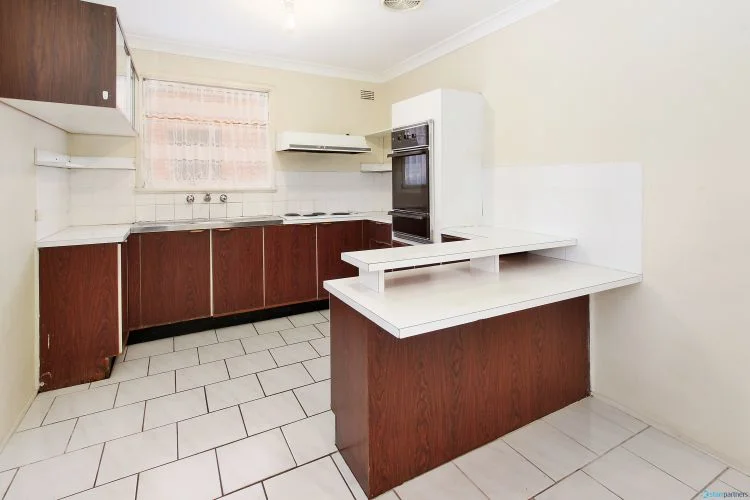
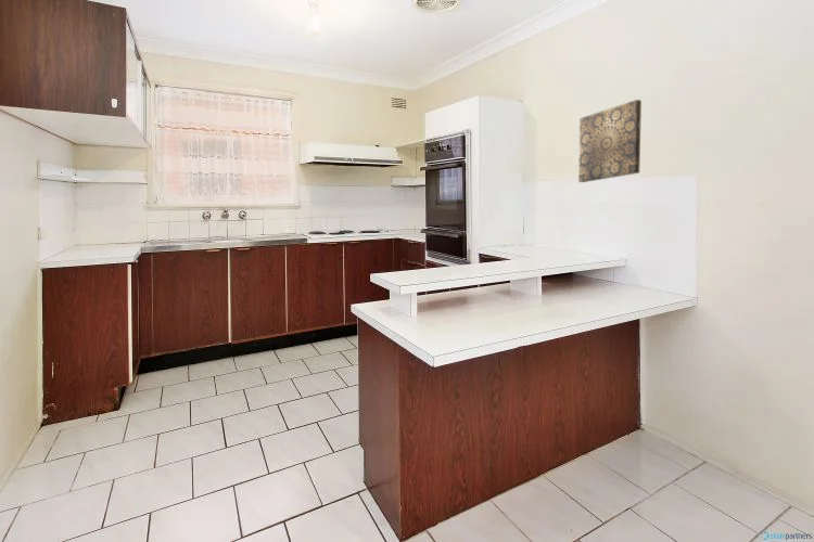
+ wall art (608, 143)
